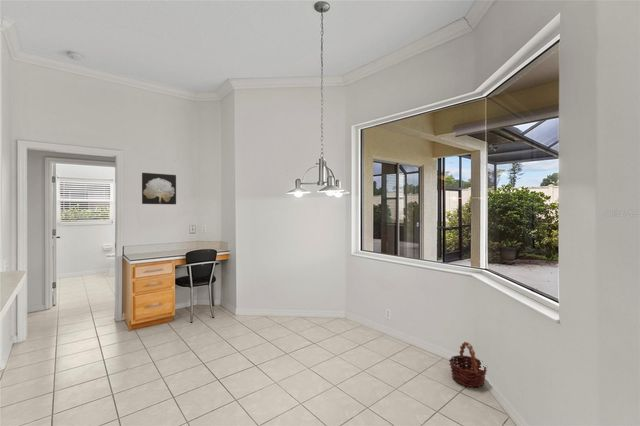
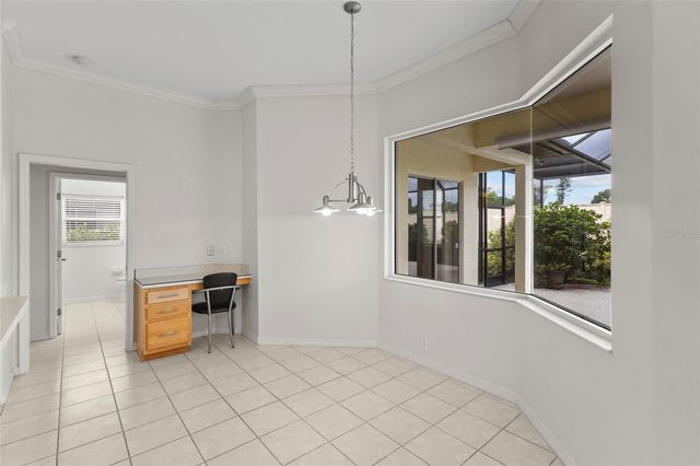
- wall art (159, 189)
- basket (467, 361)
